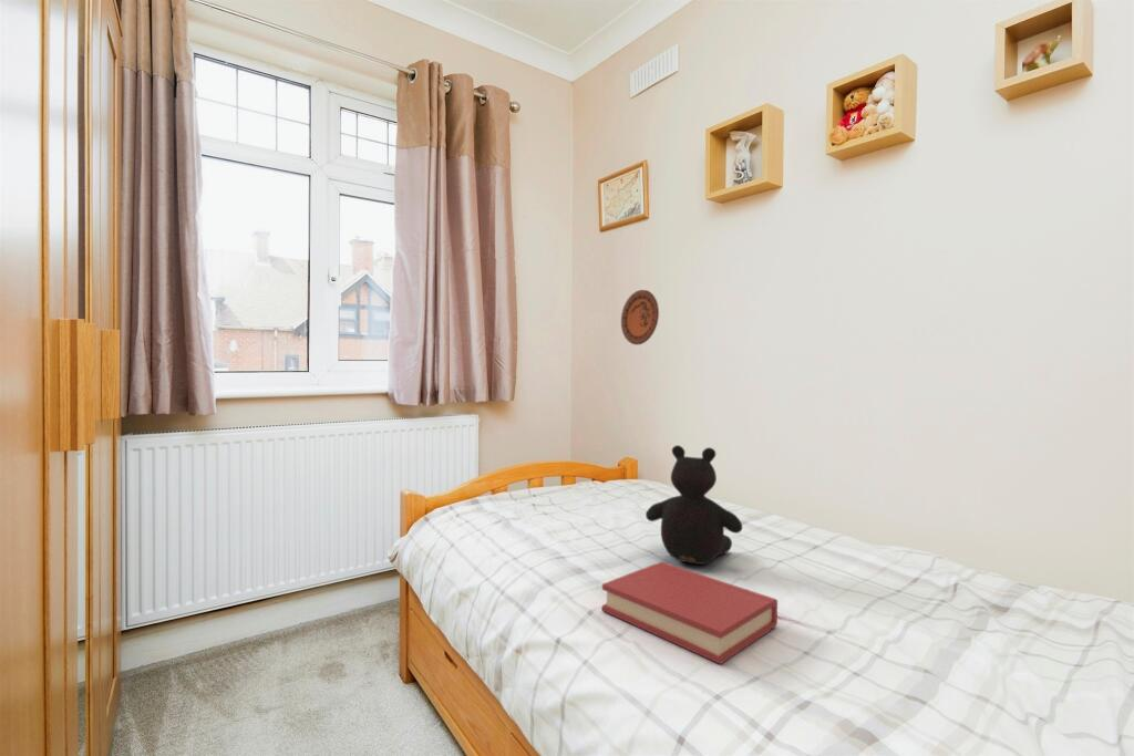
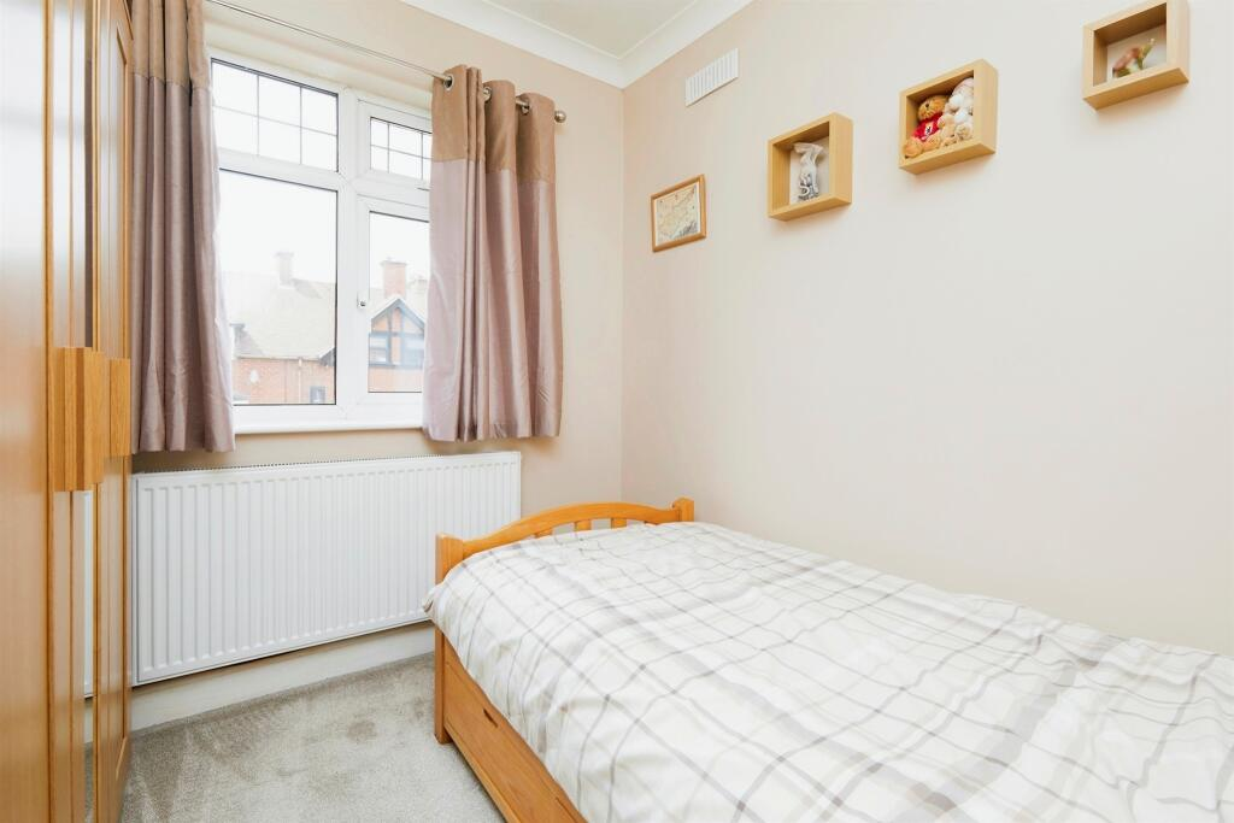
- decorative plate (639, 317)
- teddy bear (697, 500)
- hardback book (687, 604)
